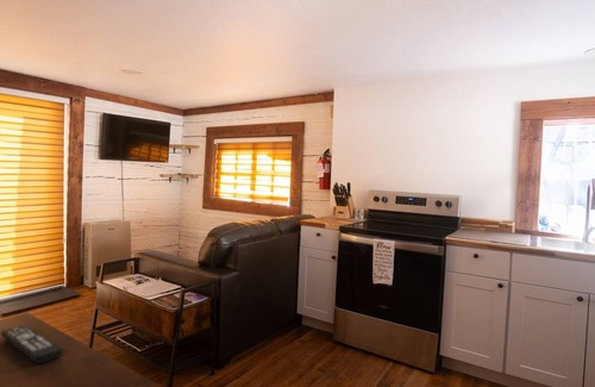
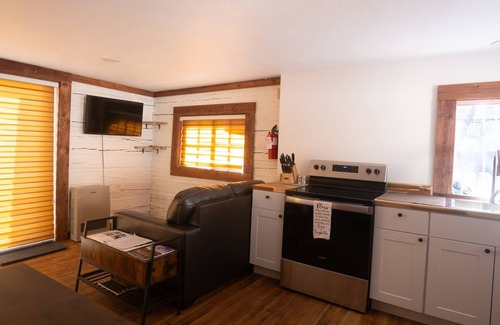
- remote control (30, 343)
